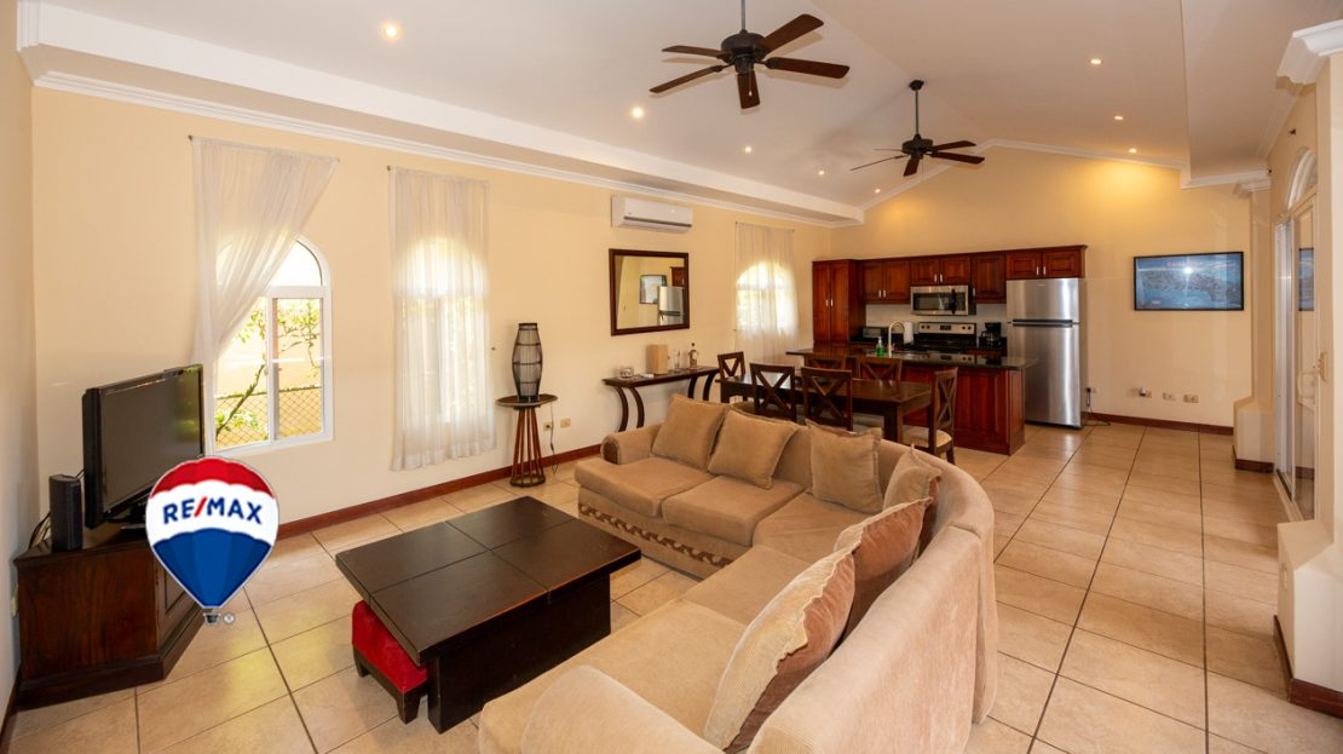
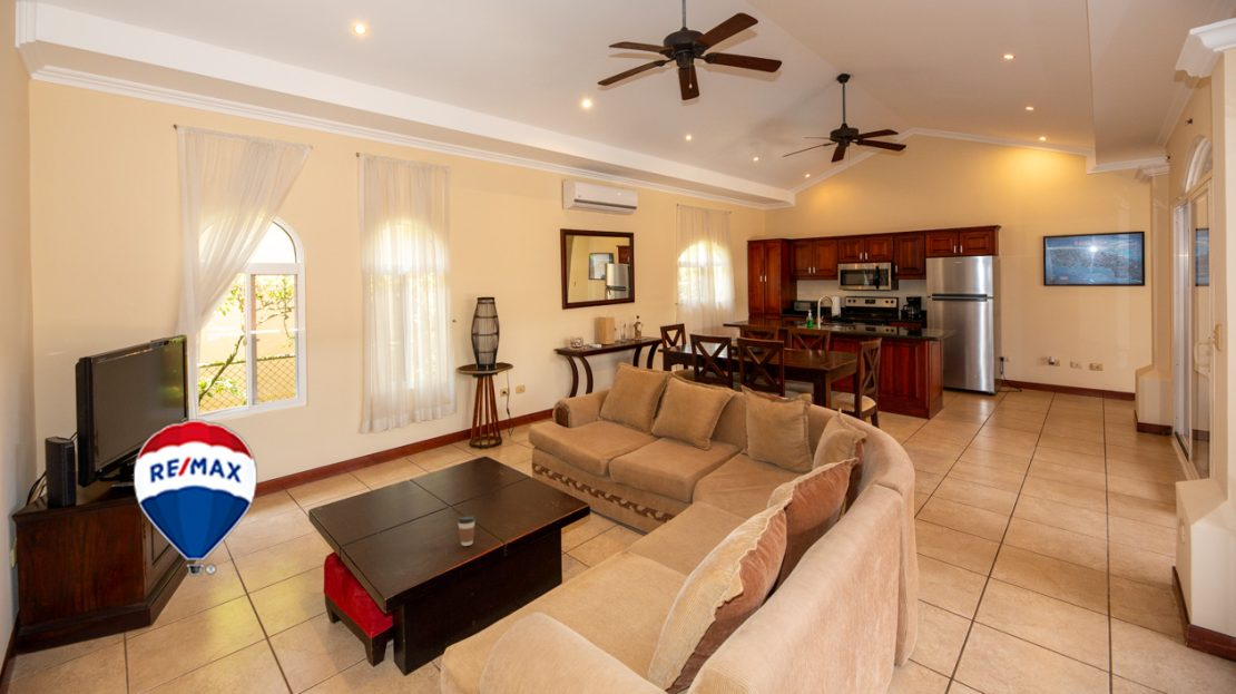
+ coffee cup (467, 530)
